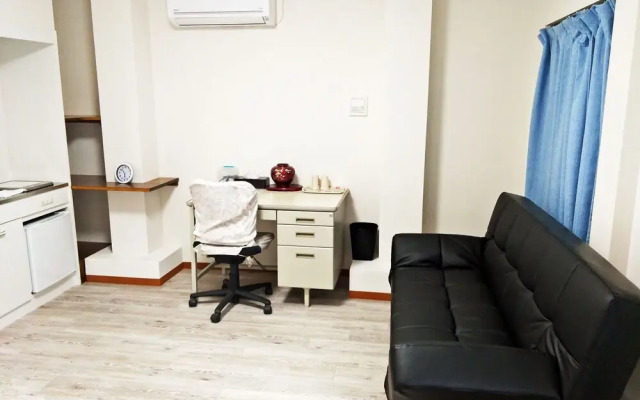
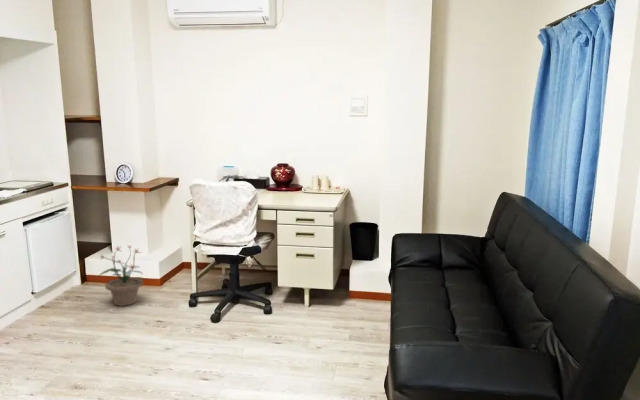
+ potted plant (124, 274)
